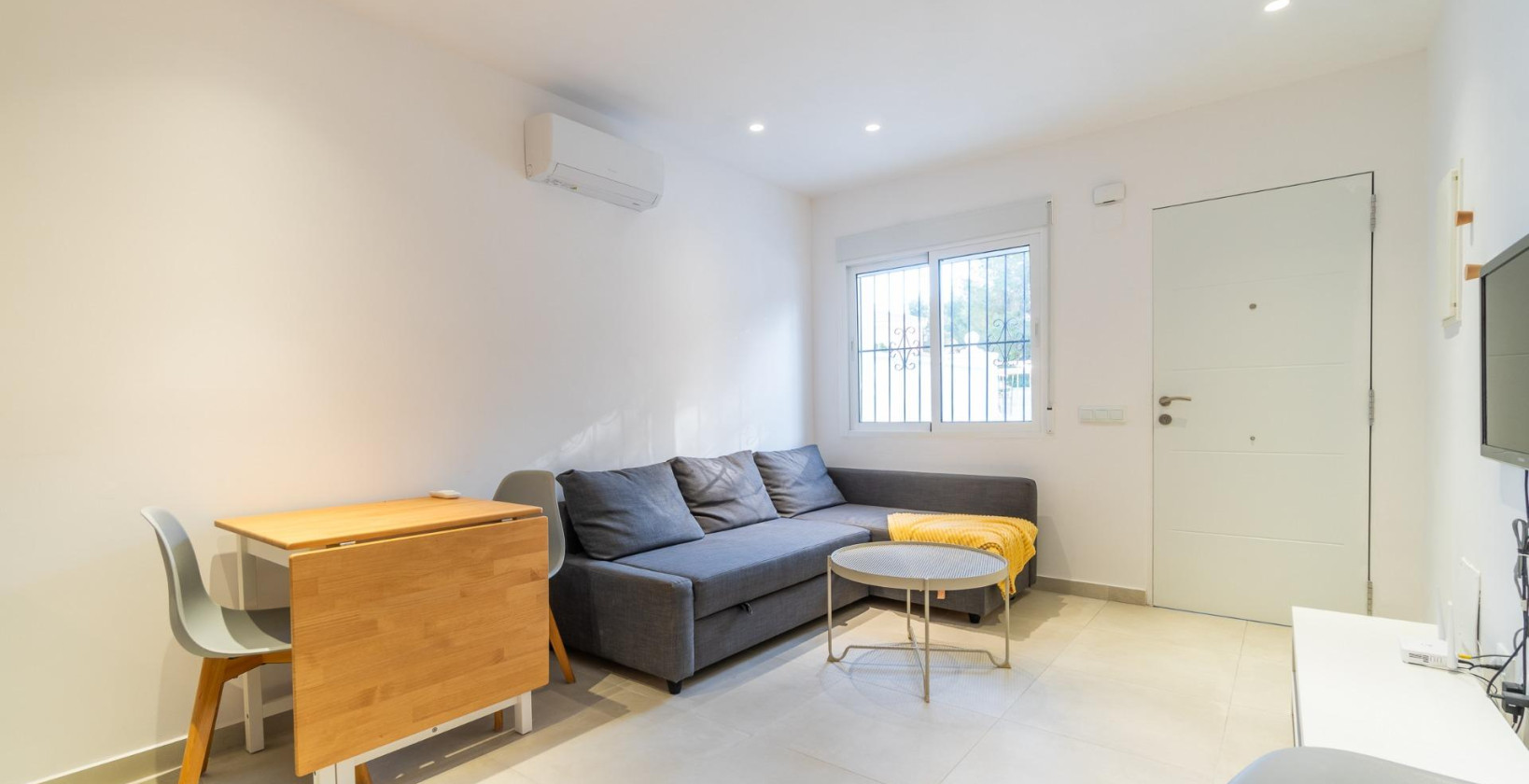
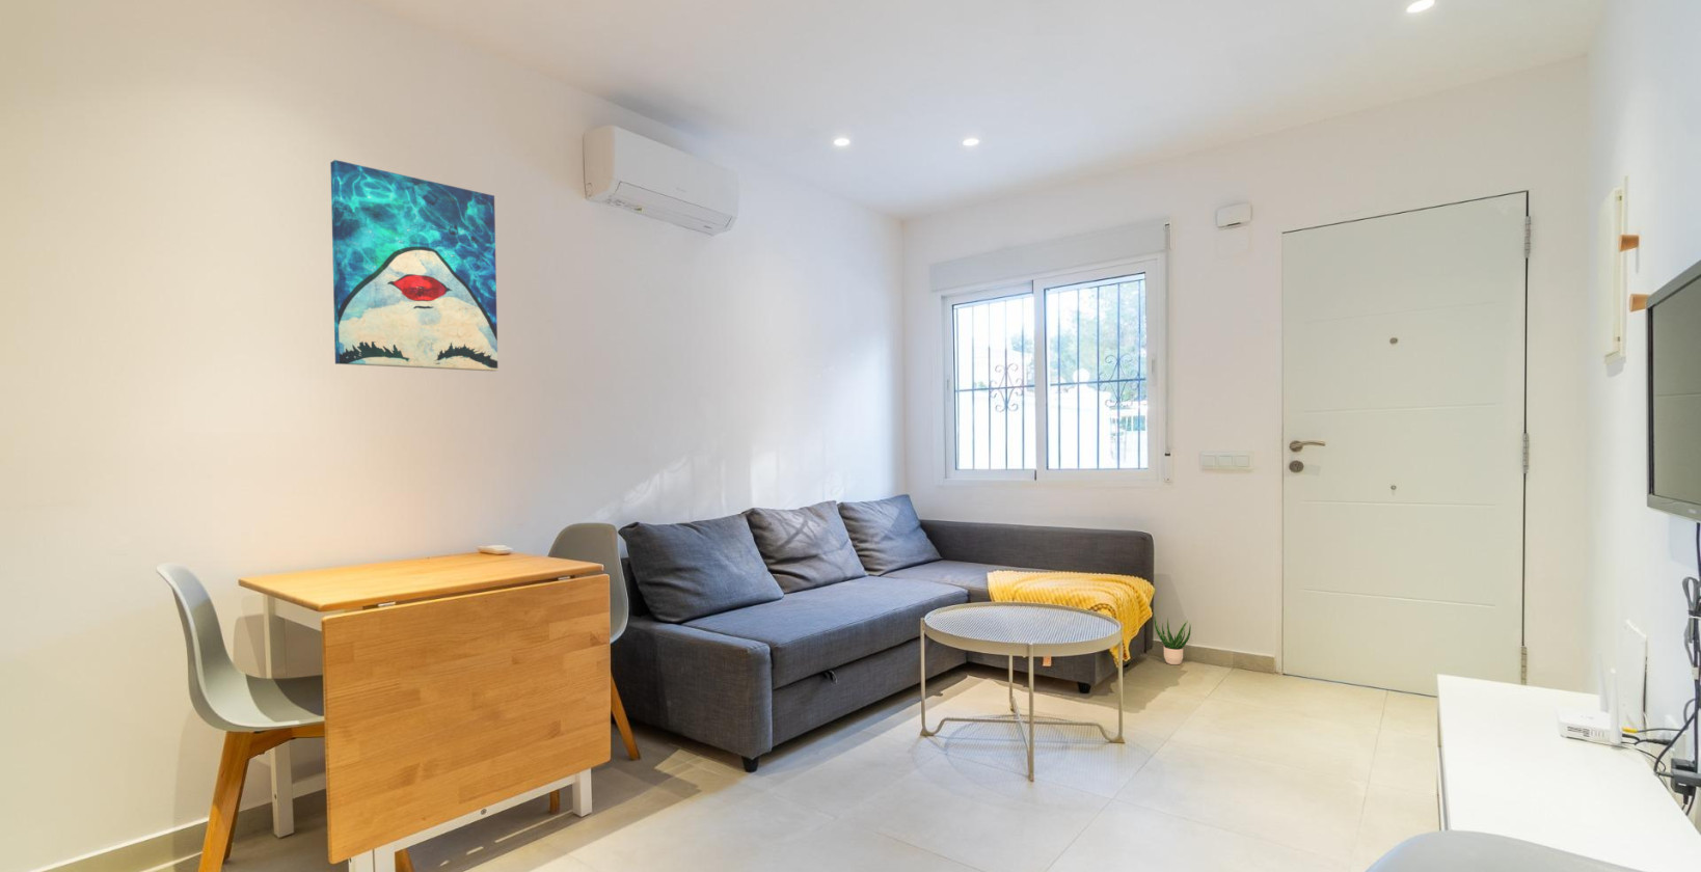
+ potted plant (1173, 637)
+ wall art (419, 272)
